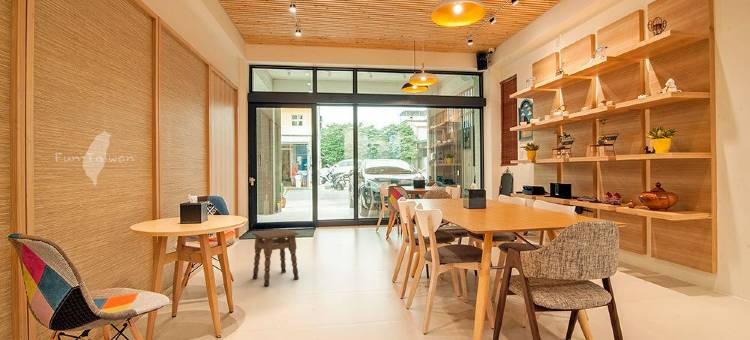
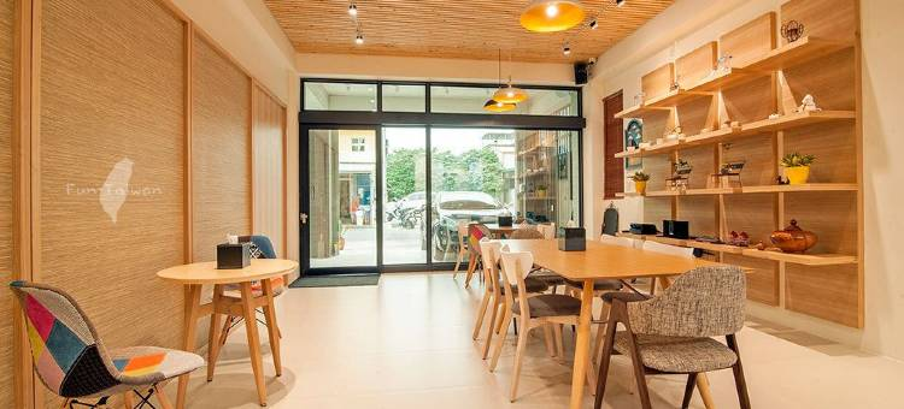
- side table (271, 253)
